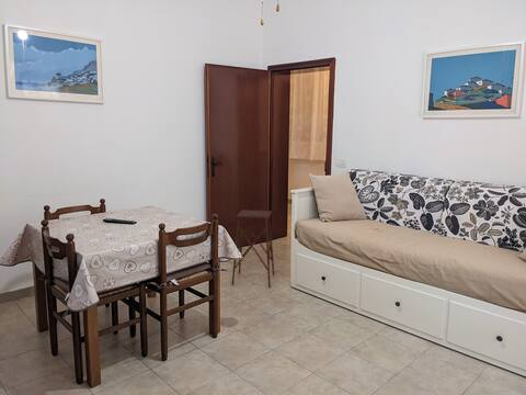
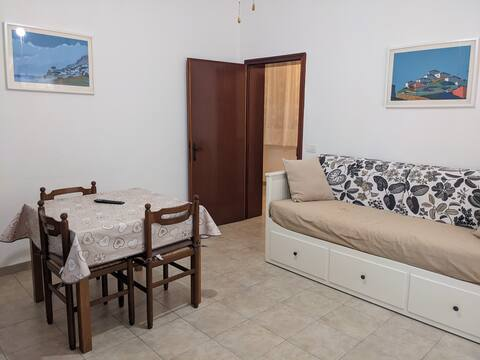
- side table (253, 248)
